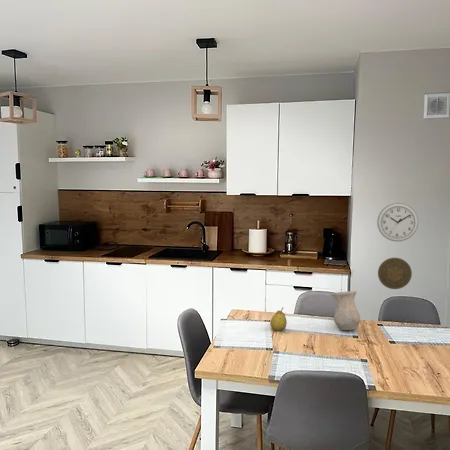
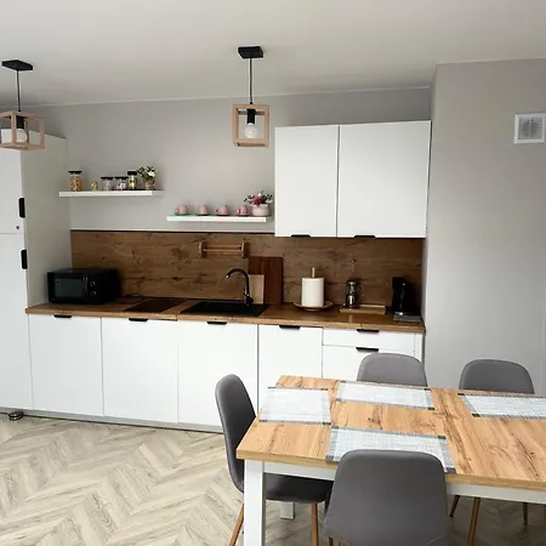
- vase (345, 309)
- fruit (278, 318)
- decorative plate (394, 273)
- wall clock (397, 222)
